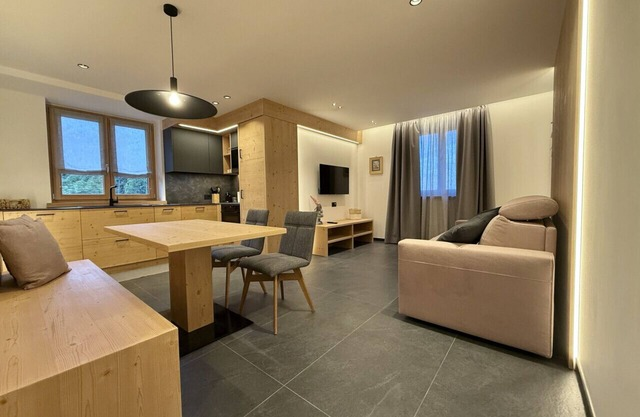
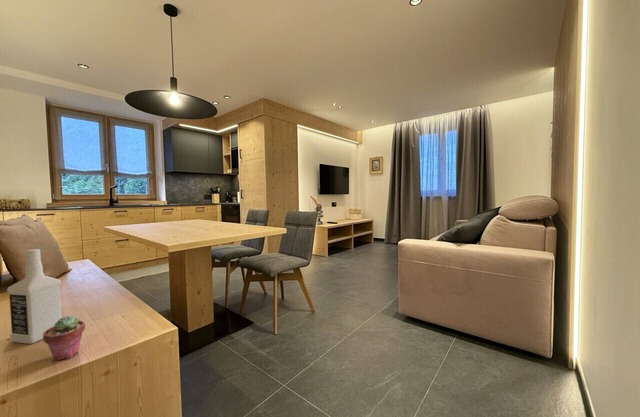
+ potted succulent (65, 335)
+ vodka (35, 292)
